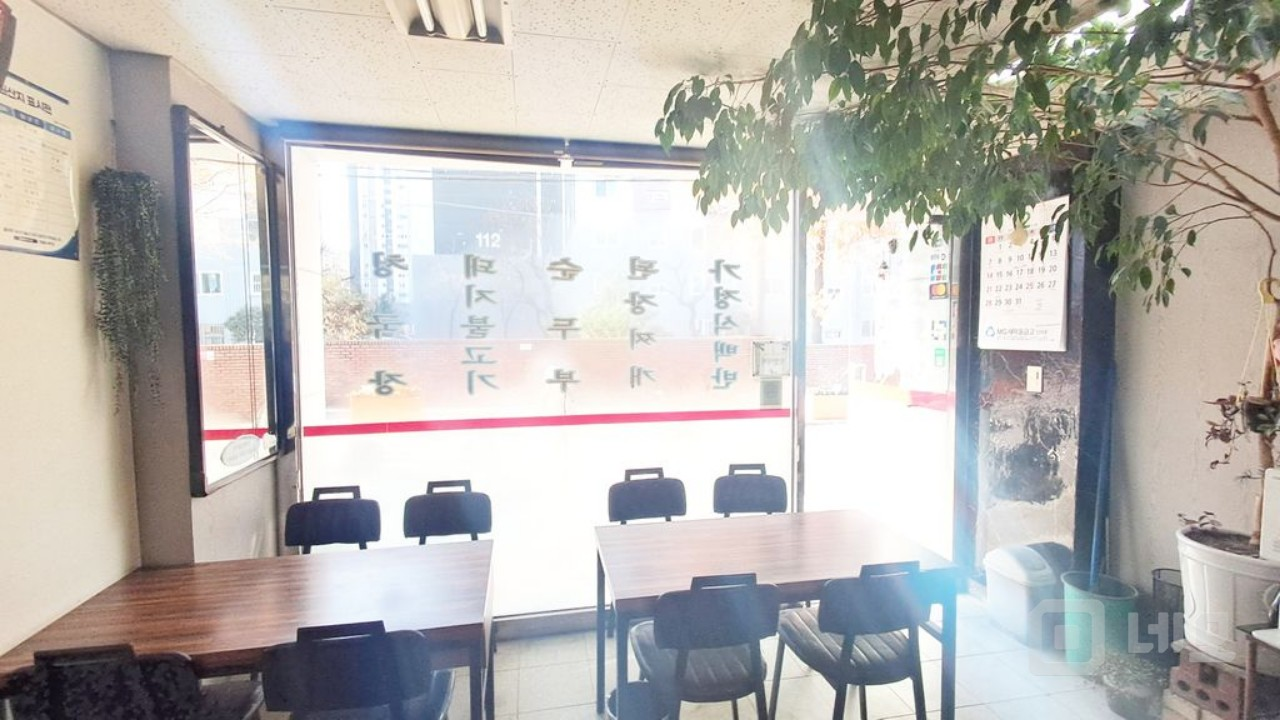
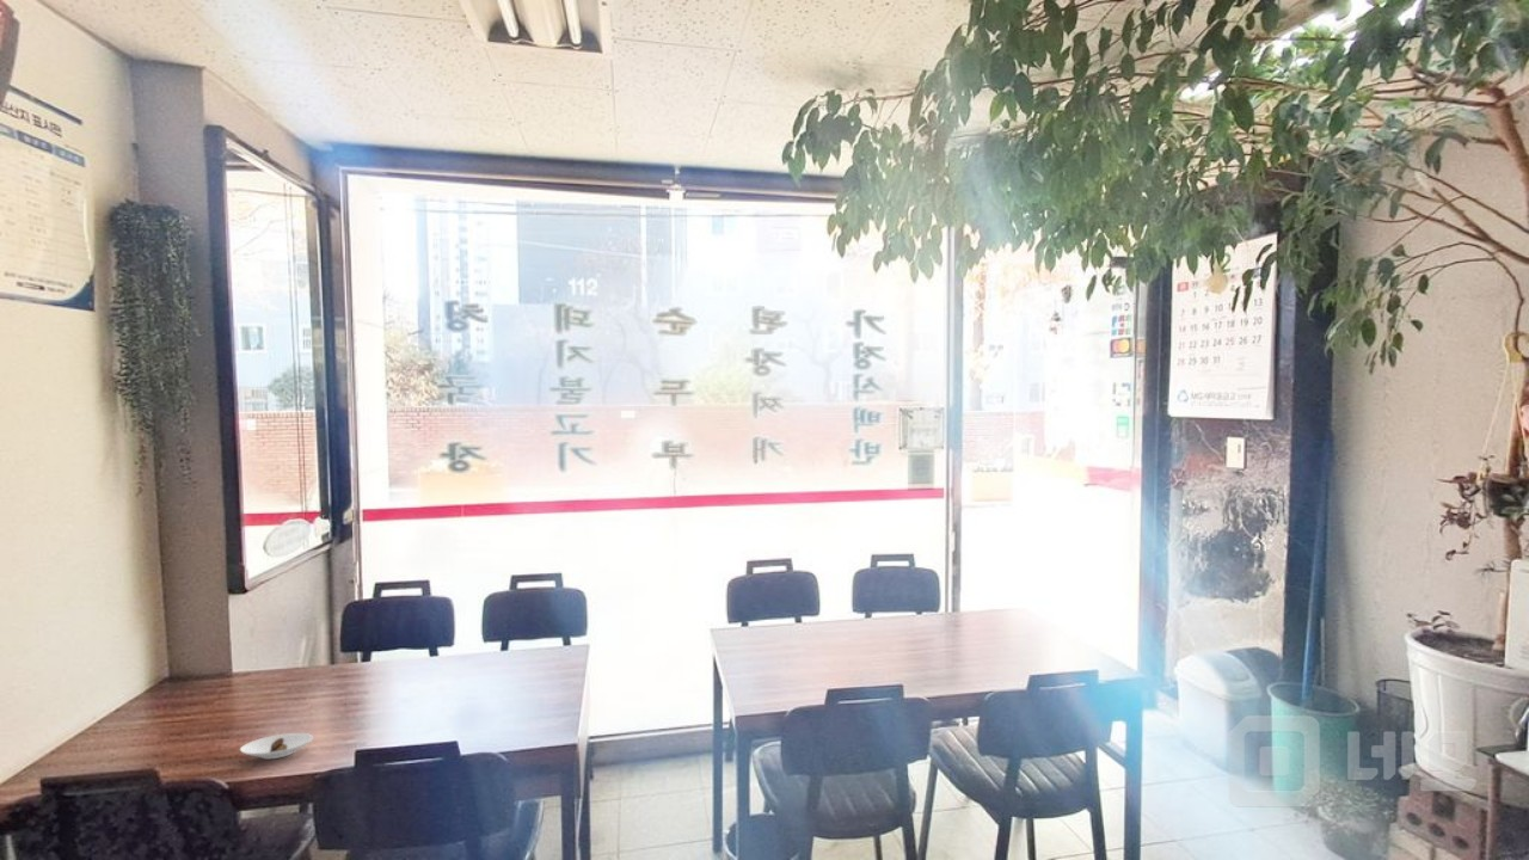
+ saucer (277, 747)
